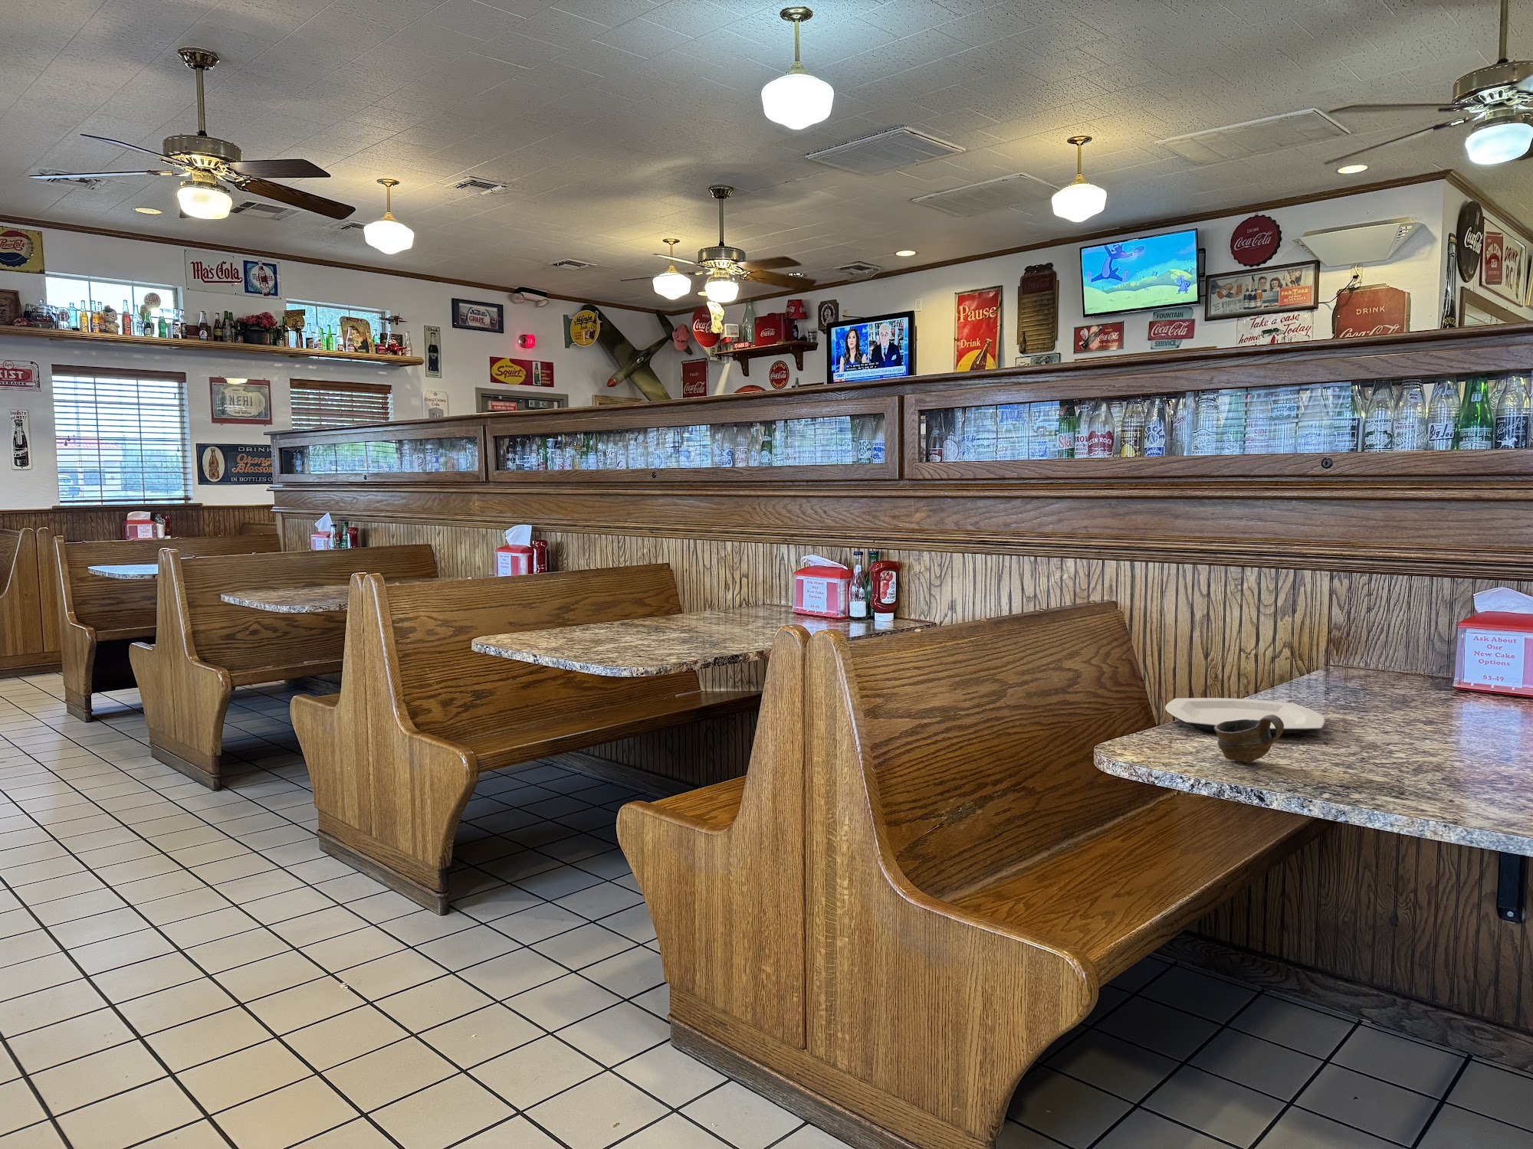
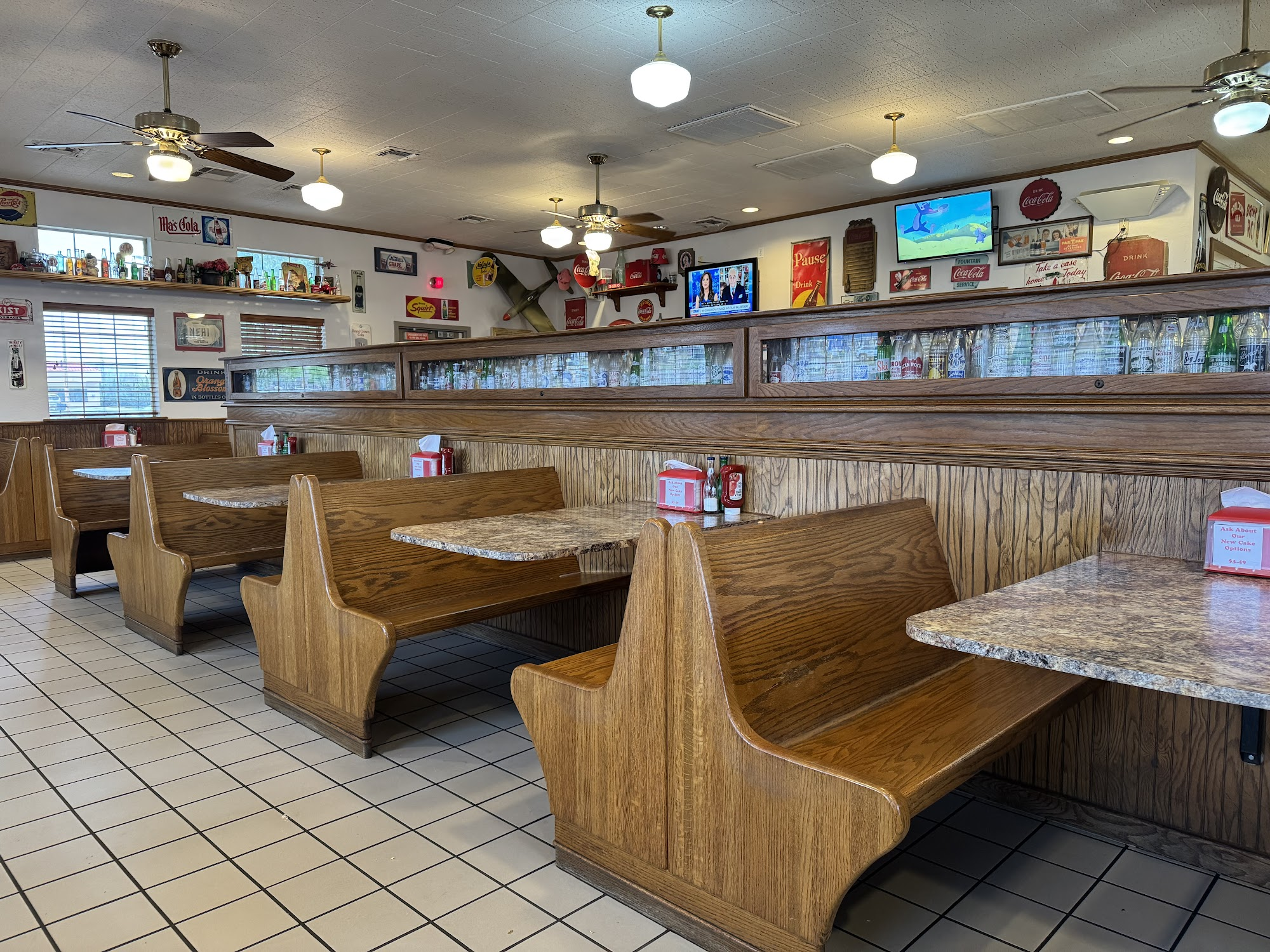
- plate (1242, 716)
- cup (1245, 736)
